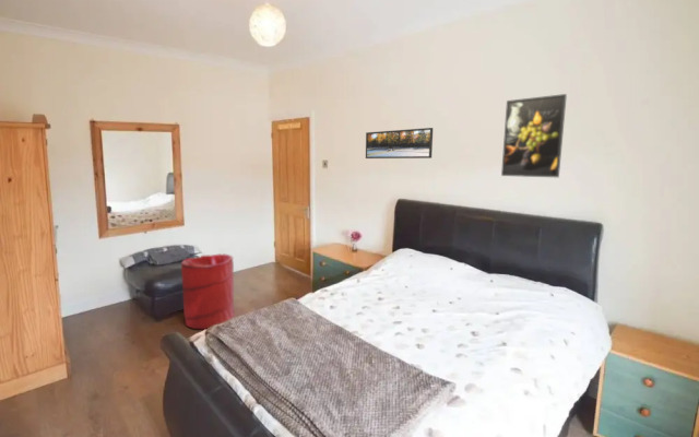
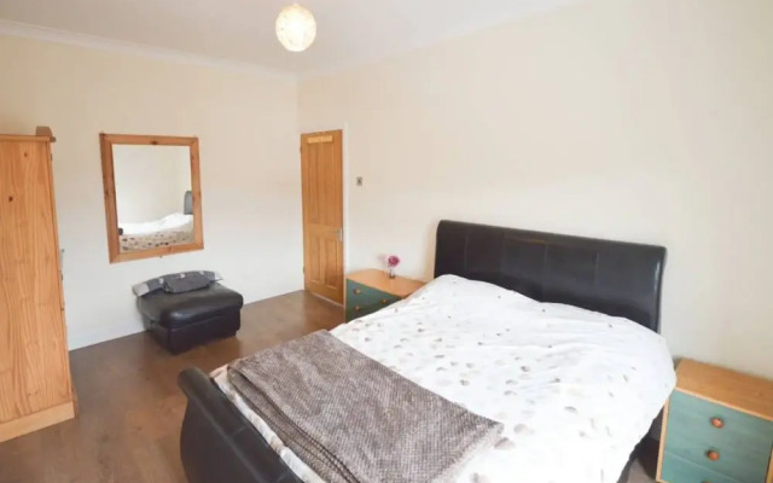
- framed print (396, 144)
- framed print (532, 138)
- laundry hamper (209, 288)
